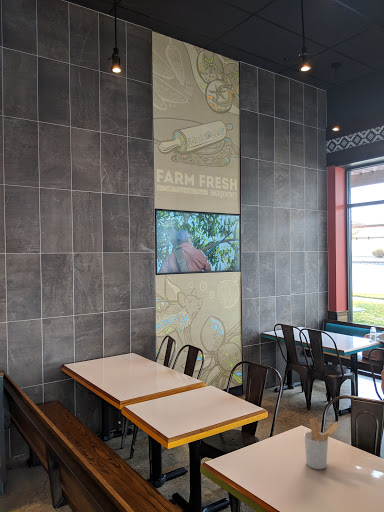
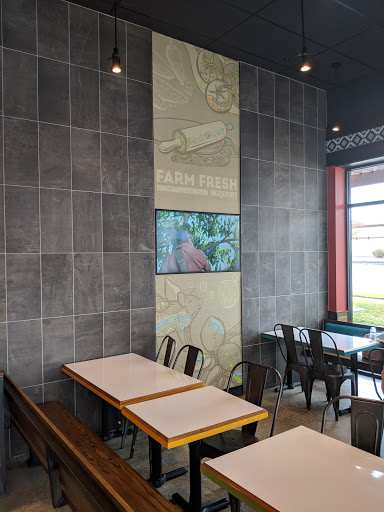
- utensil holder (322, 443)
